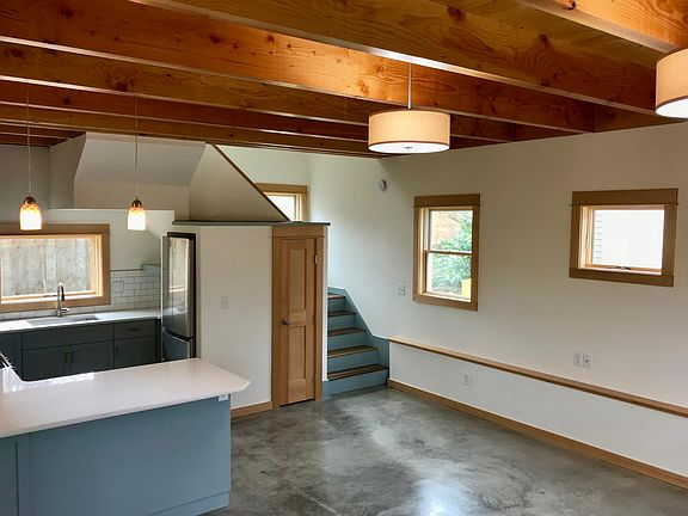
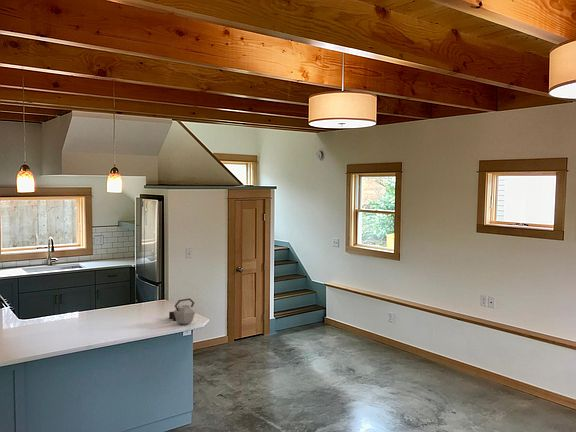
+ kettle (179, 309)
